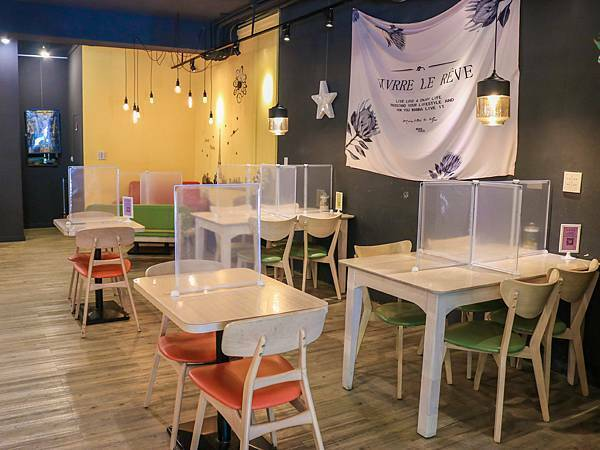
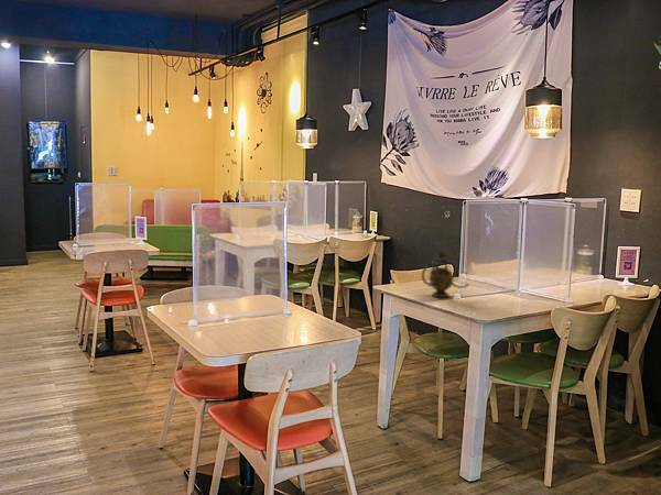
+ teapot (447, 273)
